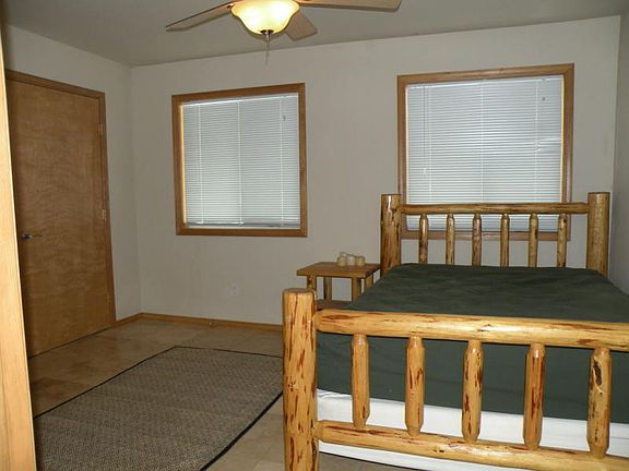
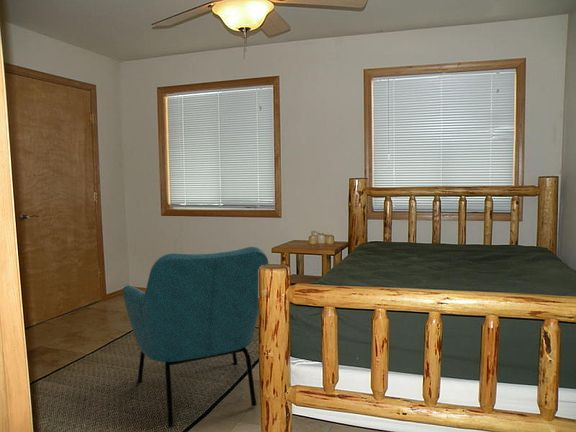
+ armchair (199, 319)
